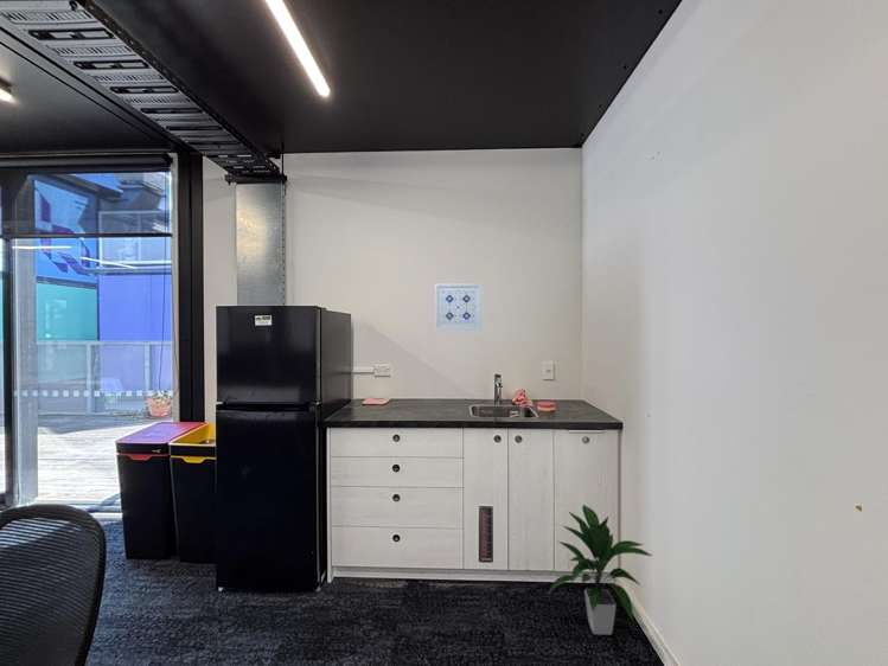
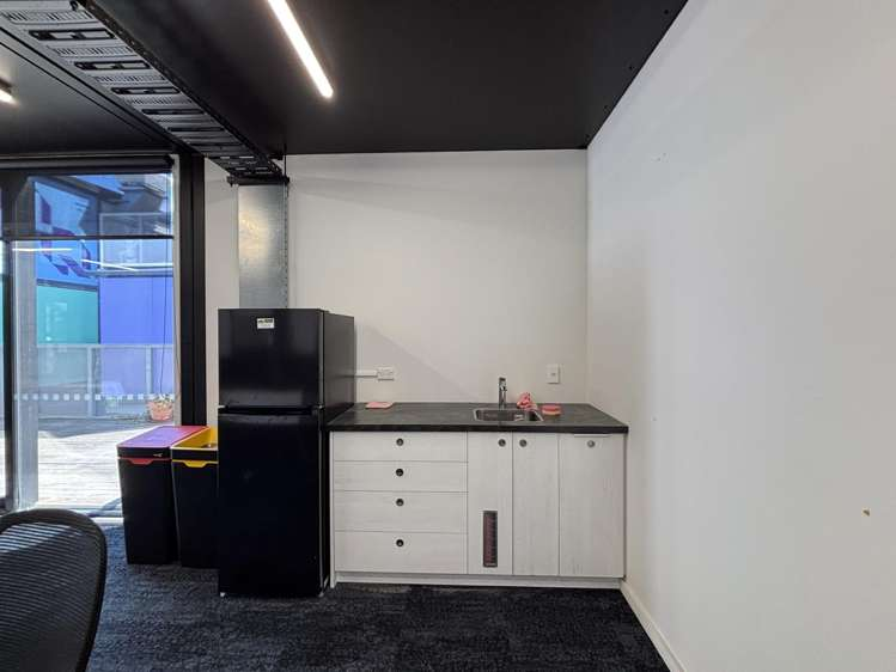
- indoor plant (595, 568)
- wall art (458, 307)
